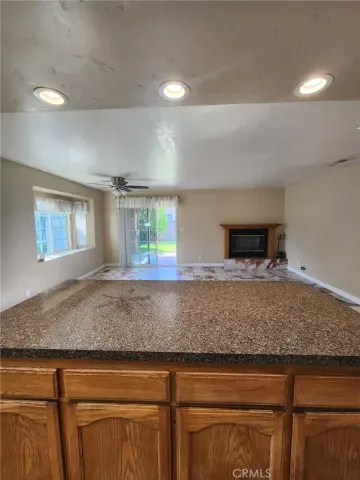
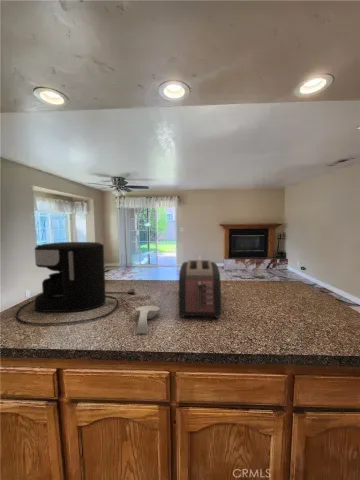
+ spoon rest (146, 314)
+ toaster (199, 283)
+ coffee maker (72, 275)
